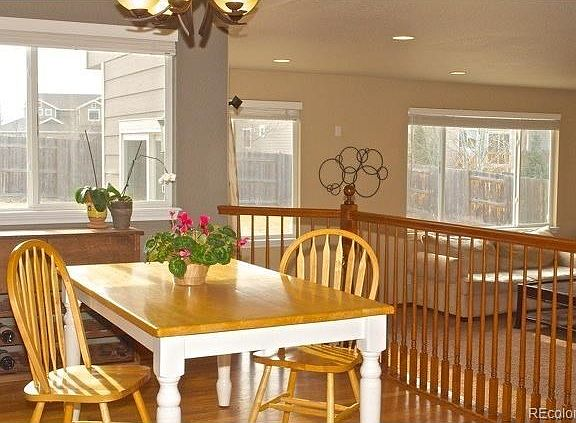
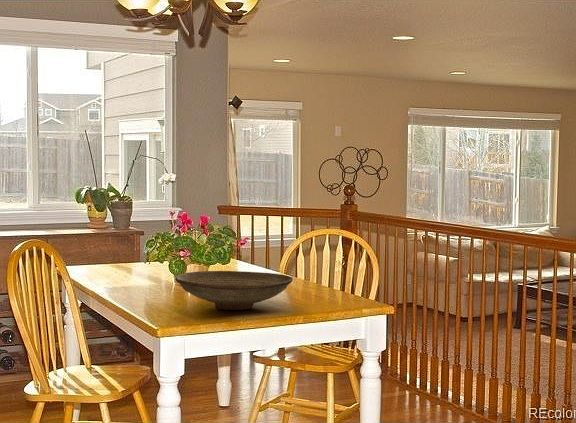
+ decorative bowl (234, 291)
